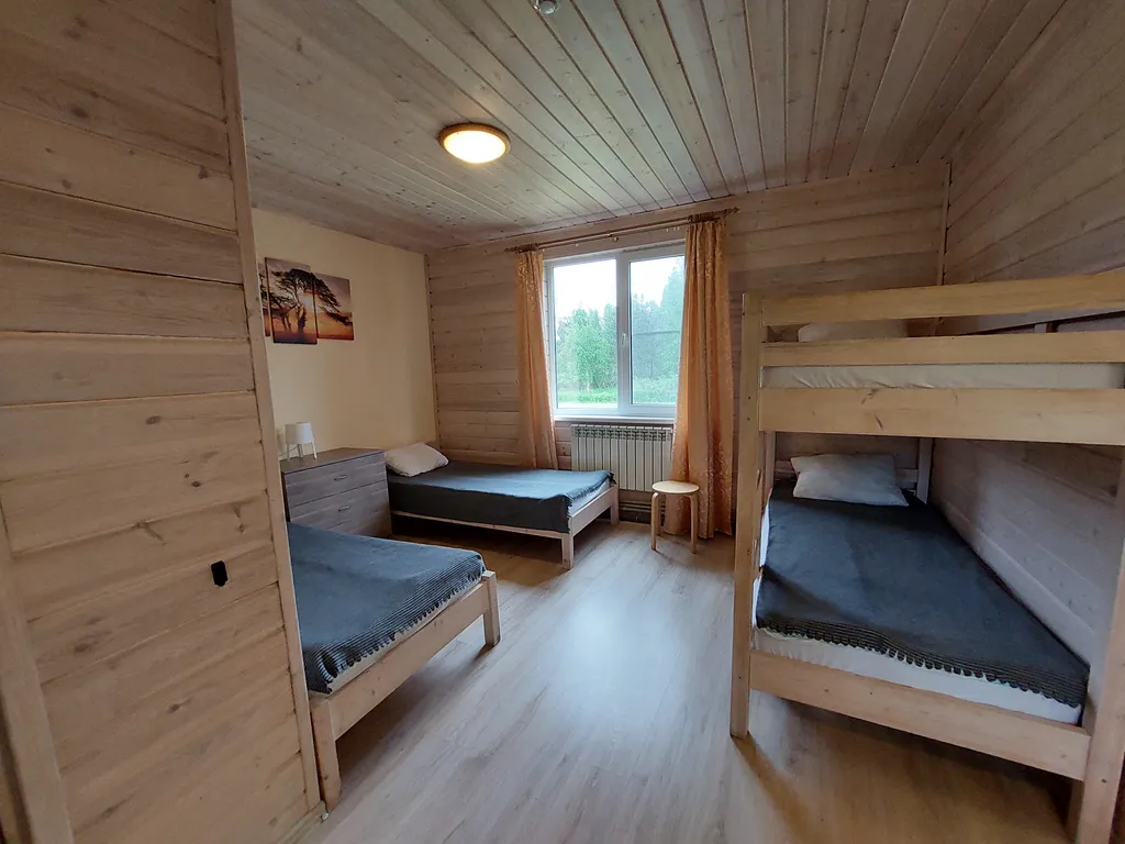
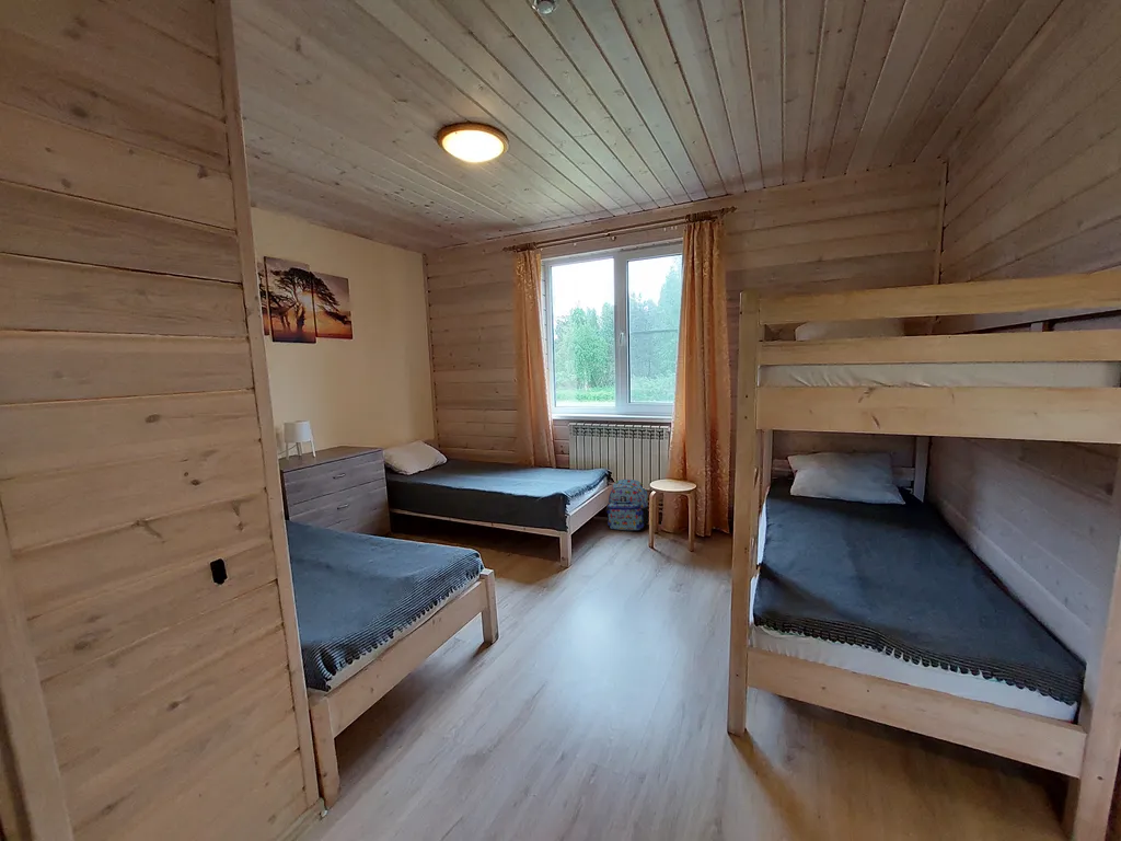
+ backpack (626, 504)
